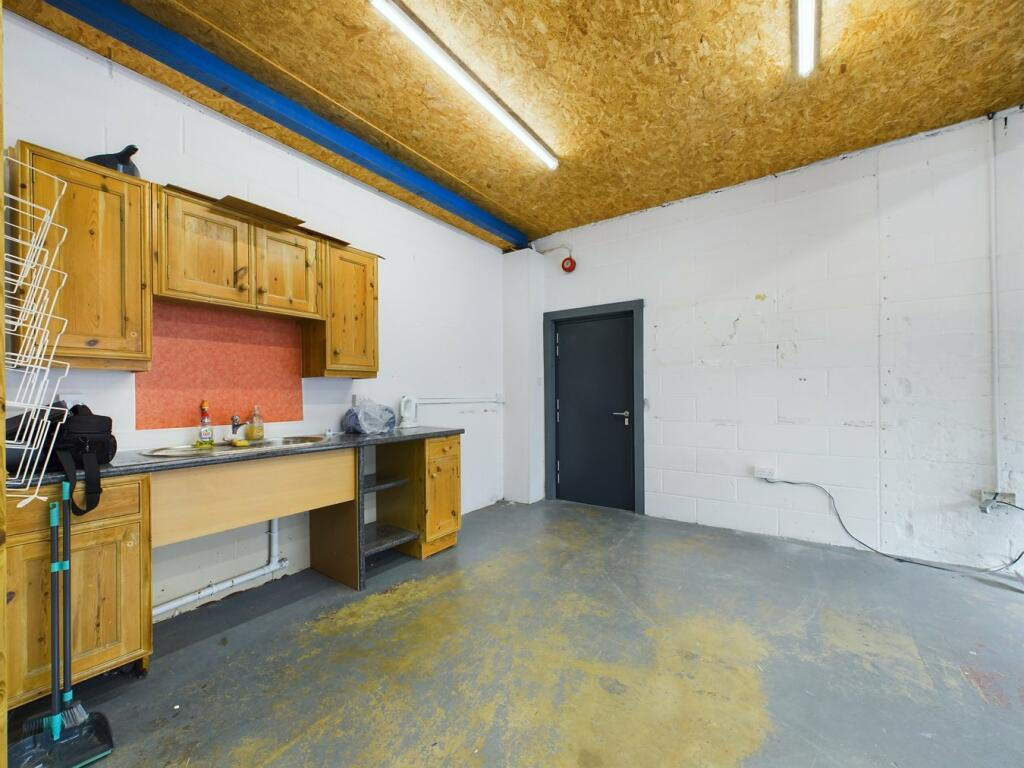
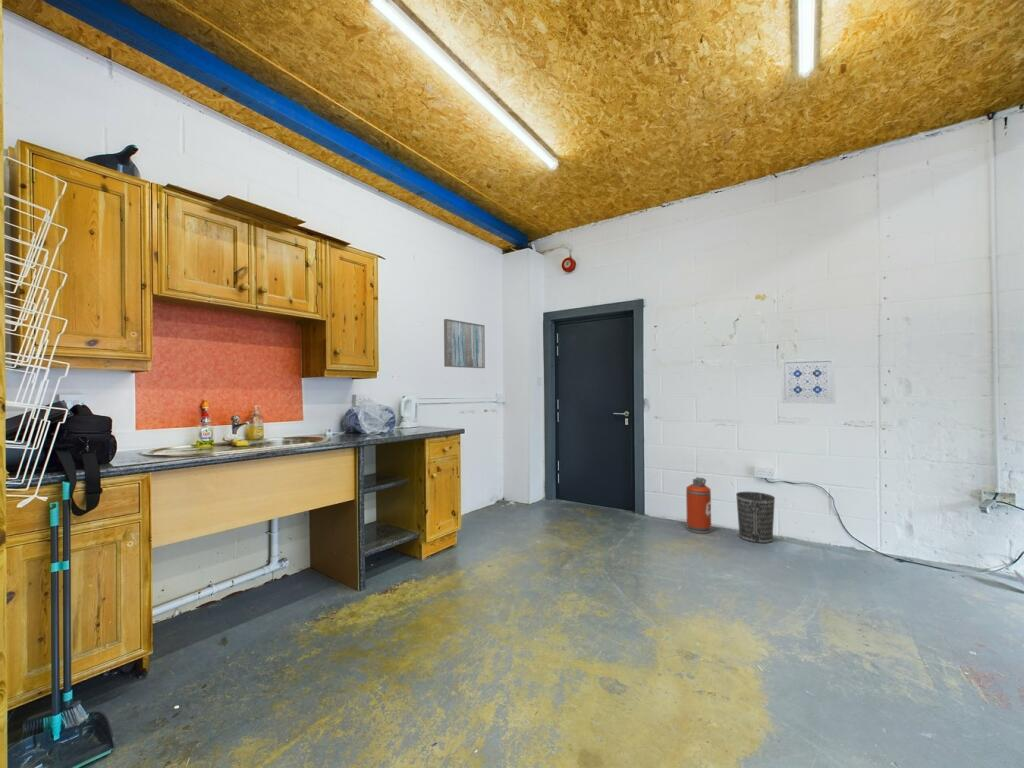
+ wastebasket (755, 516)
+ wall art (807, 381)
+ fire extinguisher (699, 503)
+ wall art (465, 344)
